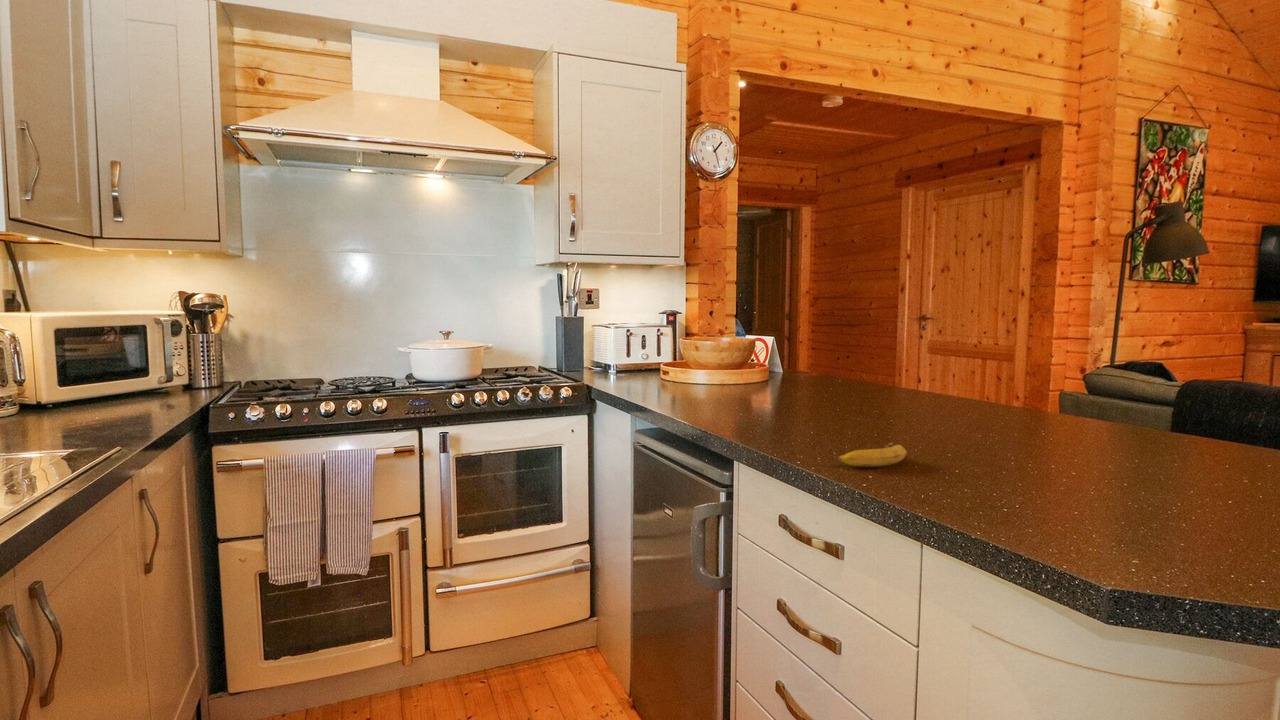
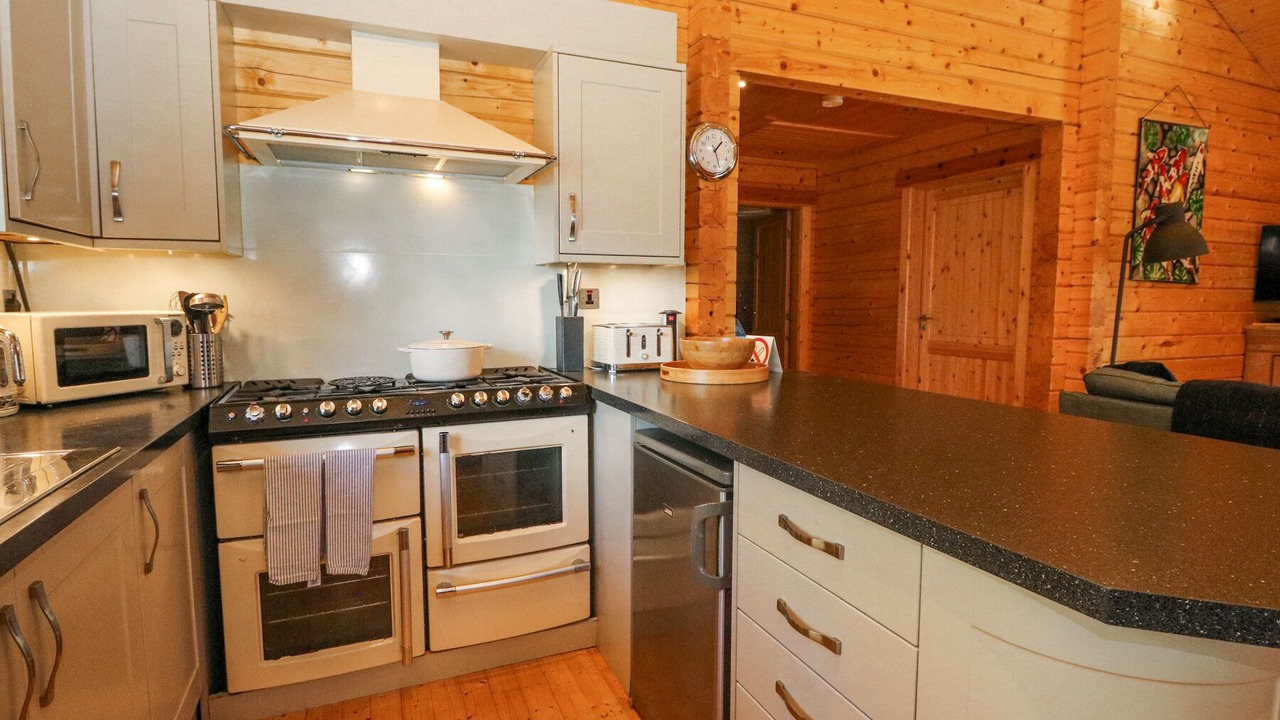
- banana (873, 452)
